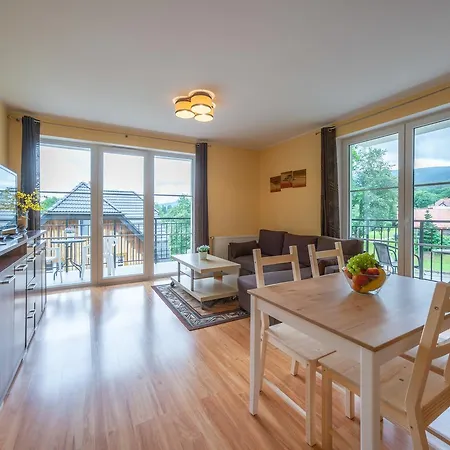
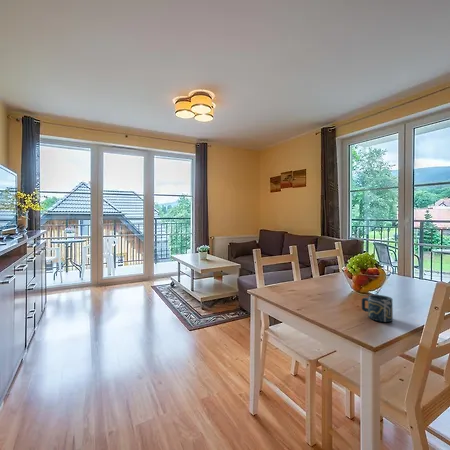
+ cup (376, 306)
